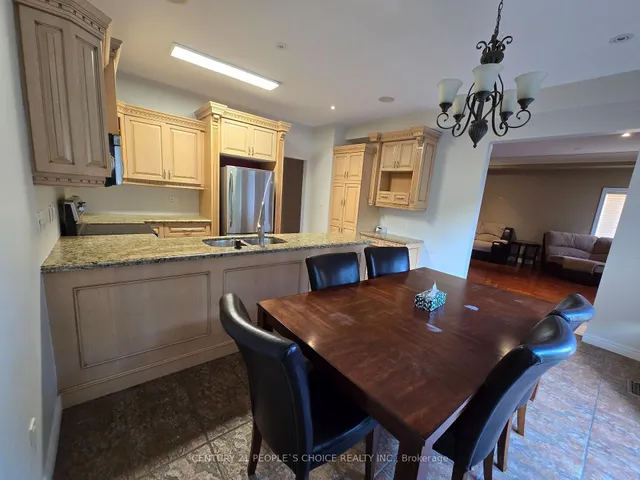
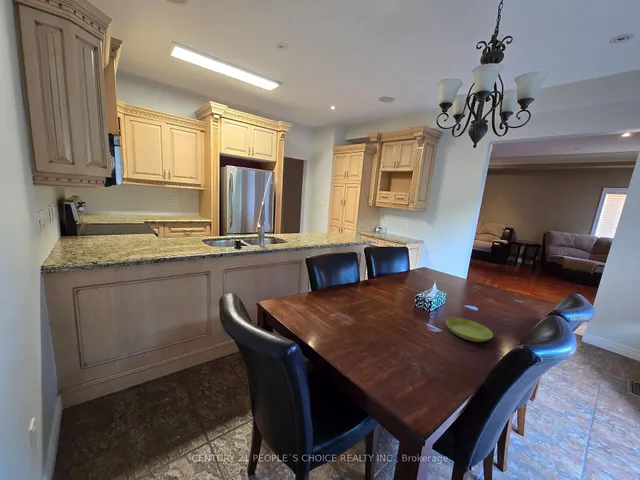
+ saucer (468, 330)
